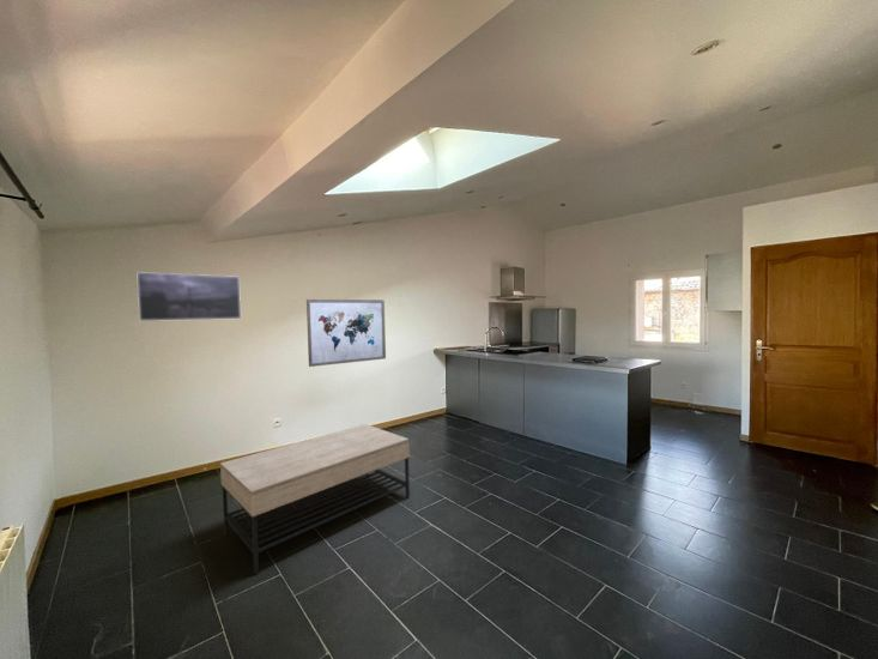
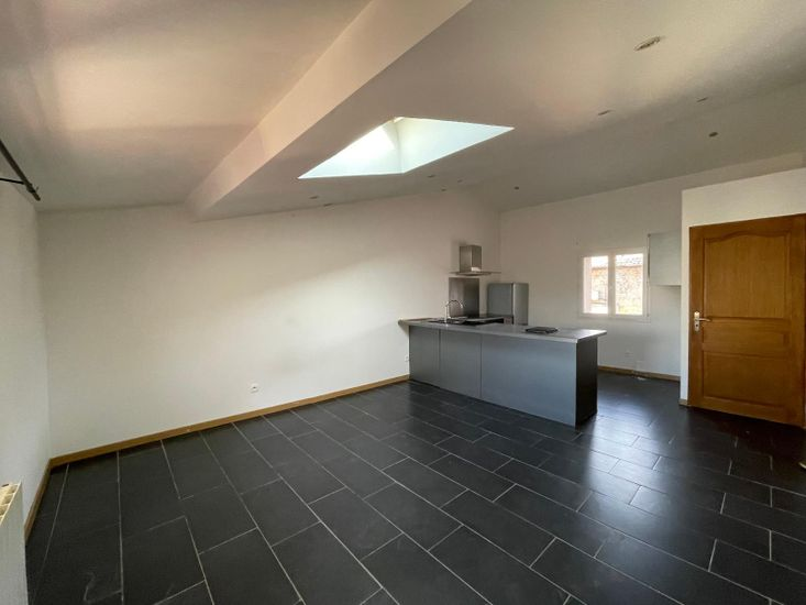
- wall art (349, 331)
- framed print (192, 297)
- coffee table (322, 482)
